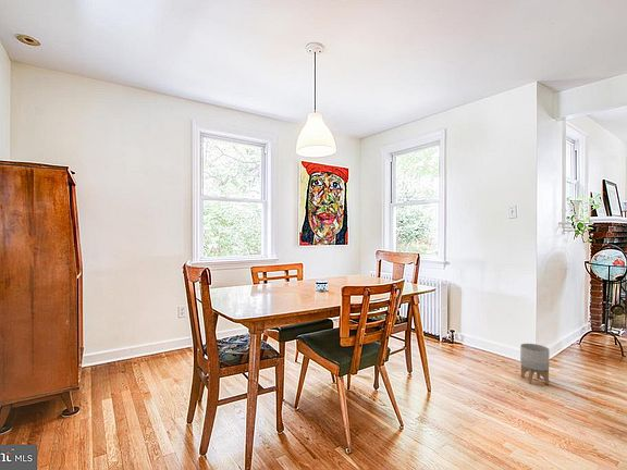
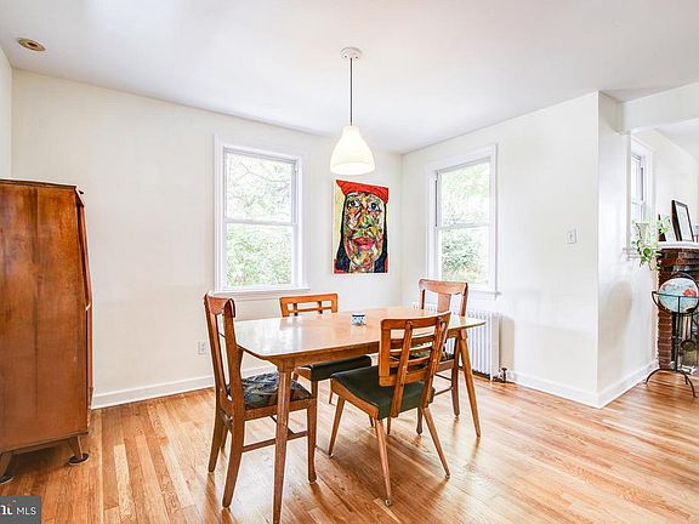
- planter (534, 363)
